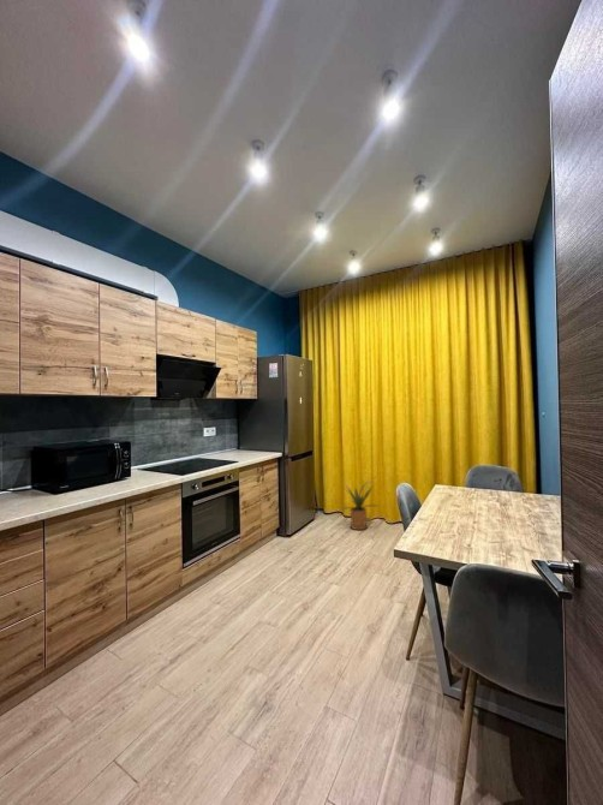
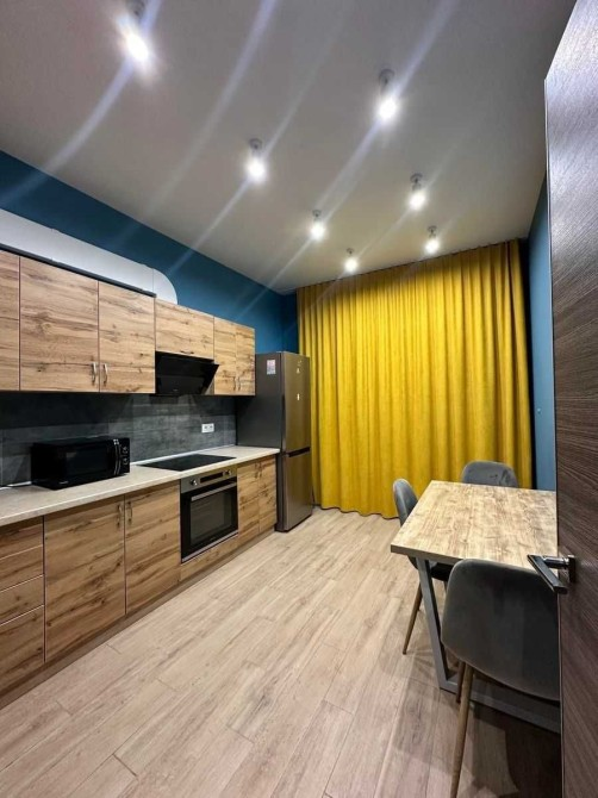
- house plant (358, 502)
